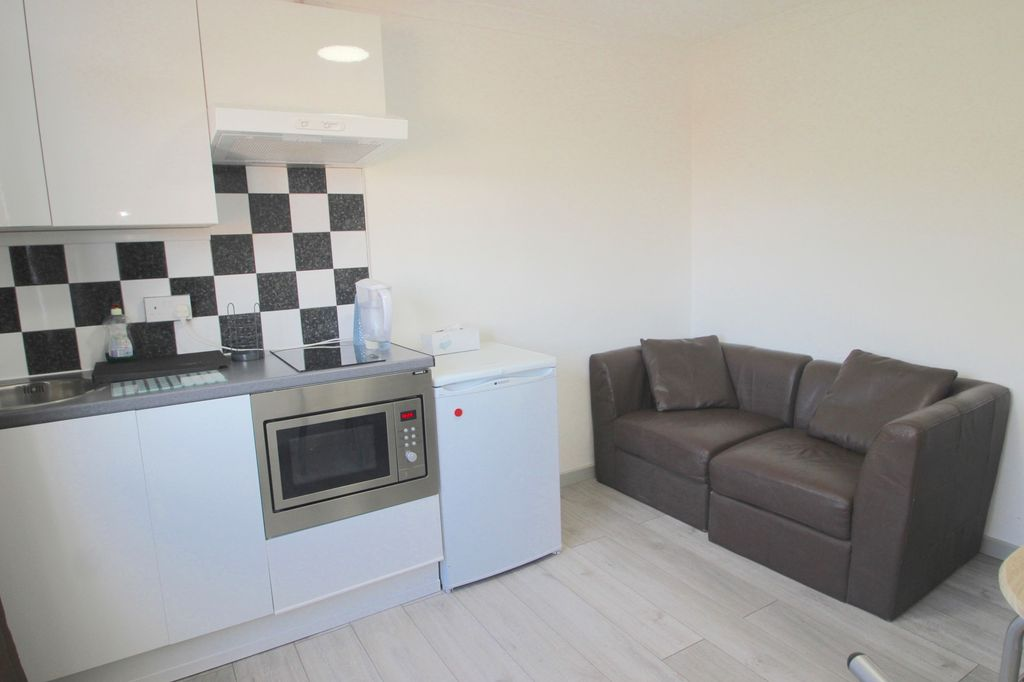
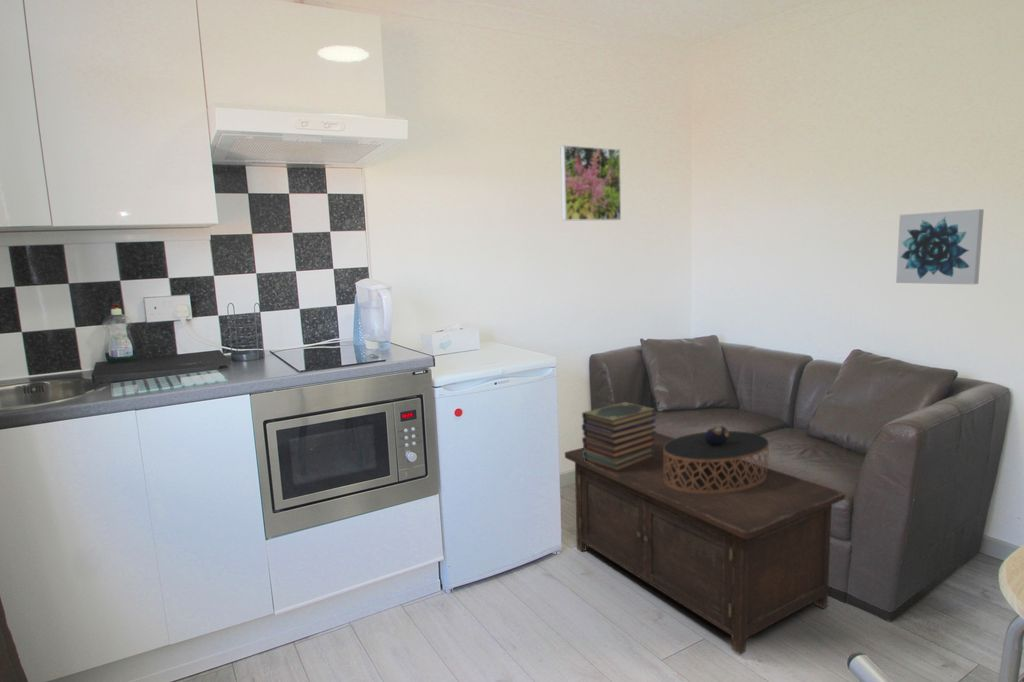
+ wall art (937, 248)
+ cabinet (688, 523)
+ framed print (591, 184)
+ book stack (619, 434)
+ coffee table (716, 450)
